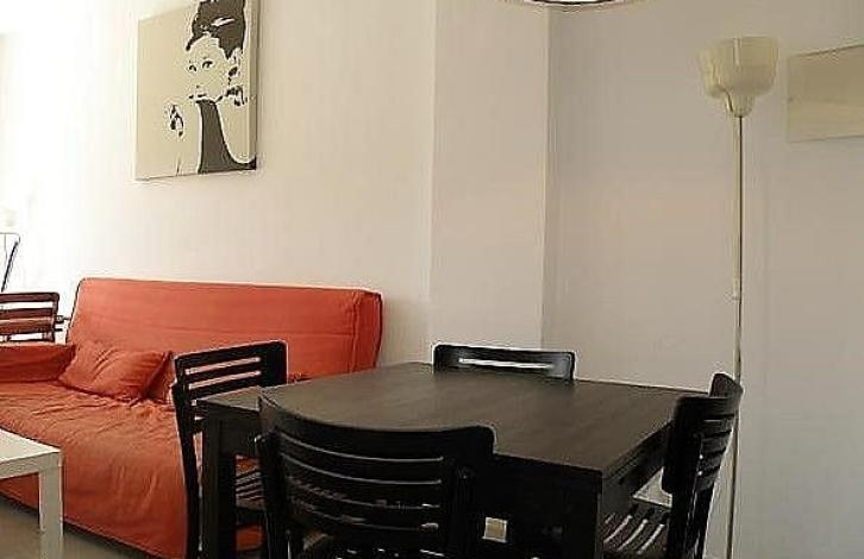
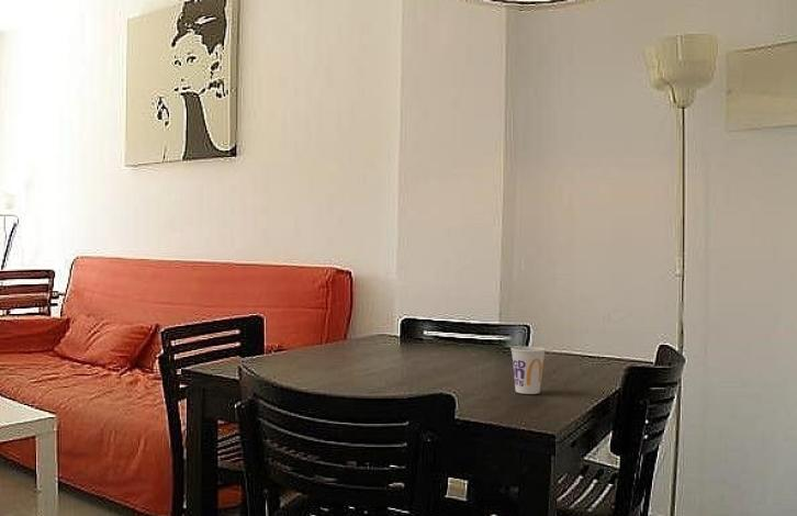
+ cup (527, 370)
